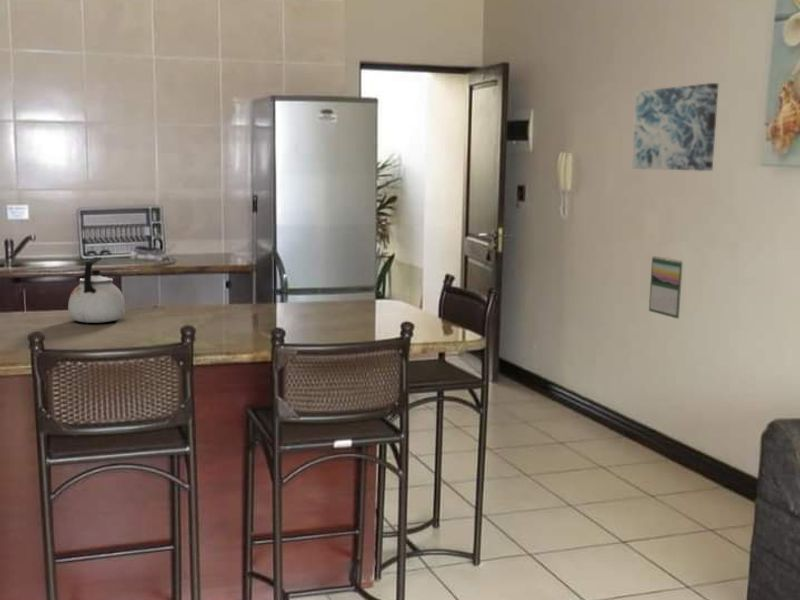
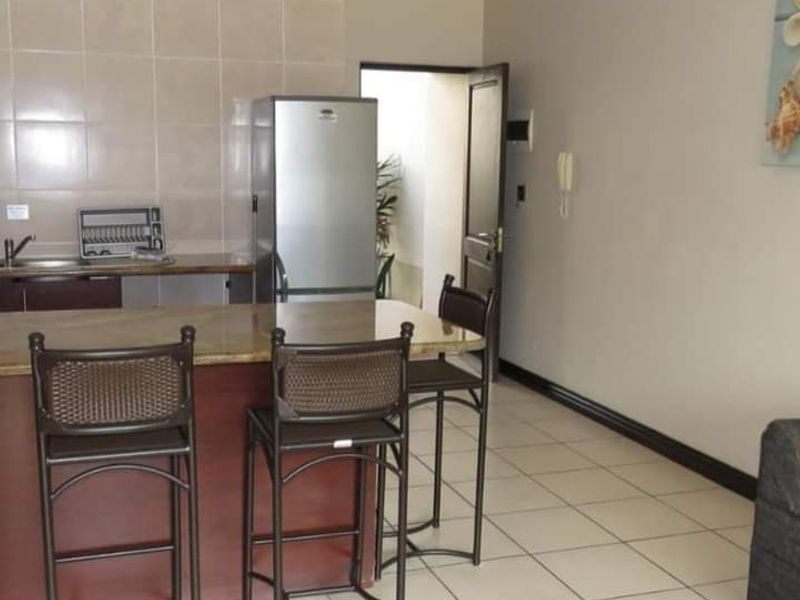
- kettle (96, 289)
- wall art (672, 128)
- calendar (665, 286)
